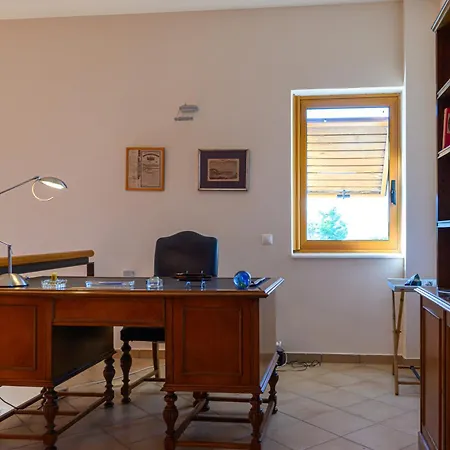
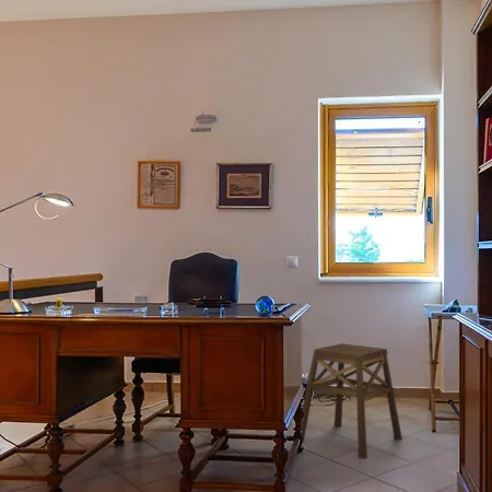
+ stool (349, 394)
